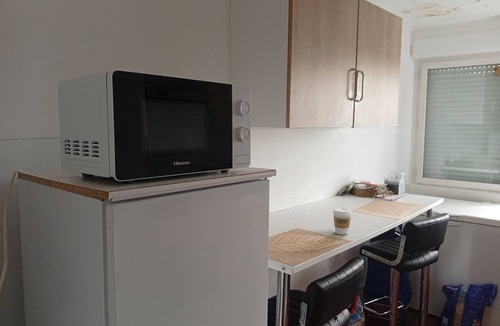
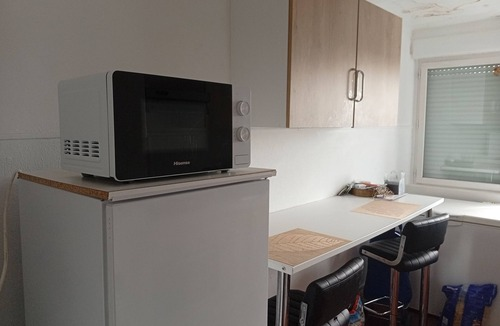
- coffee cup (341, 221)
